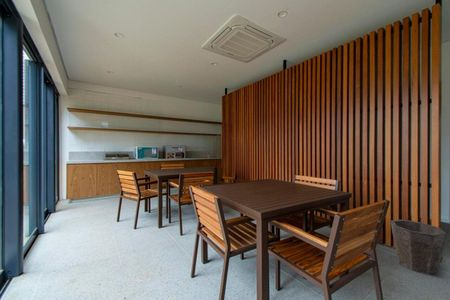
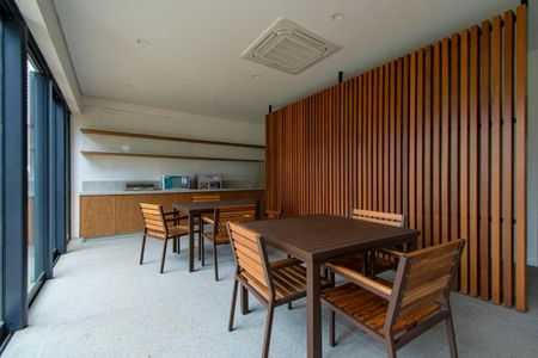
- waste bin (416, 245)
